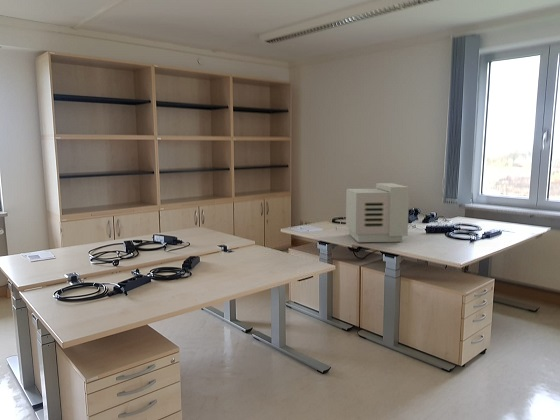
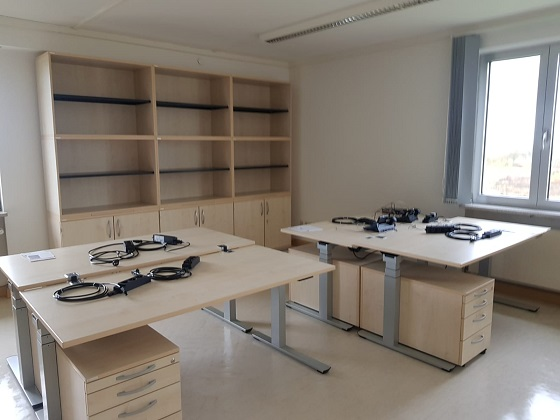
- computer monitor (375, 211)
